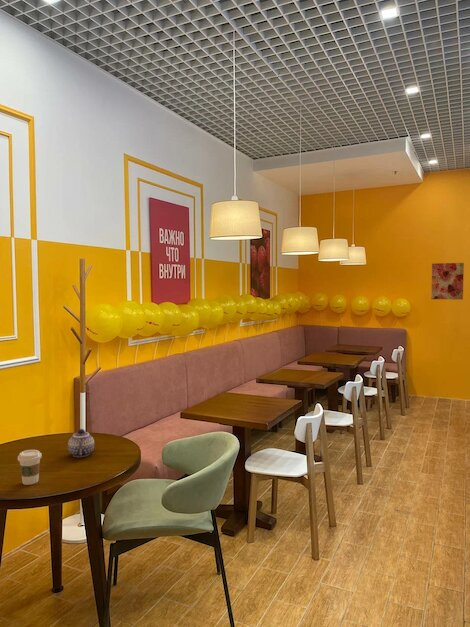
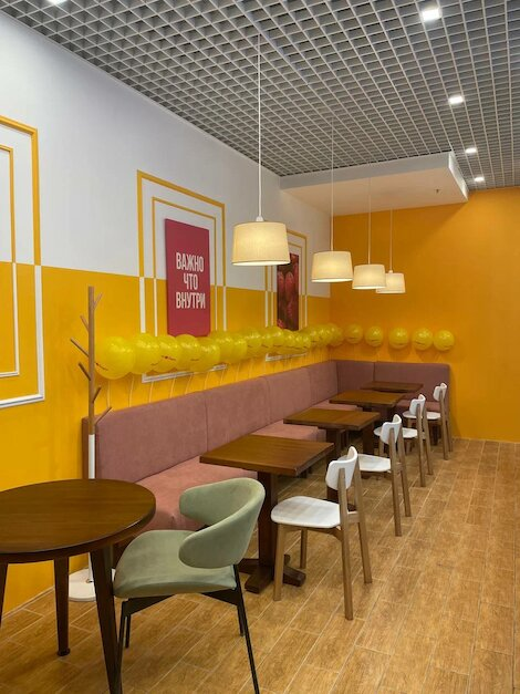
- wall art (447, 281)
- coffee cup (30, 467)
- teapot (81, 441)
